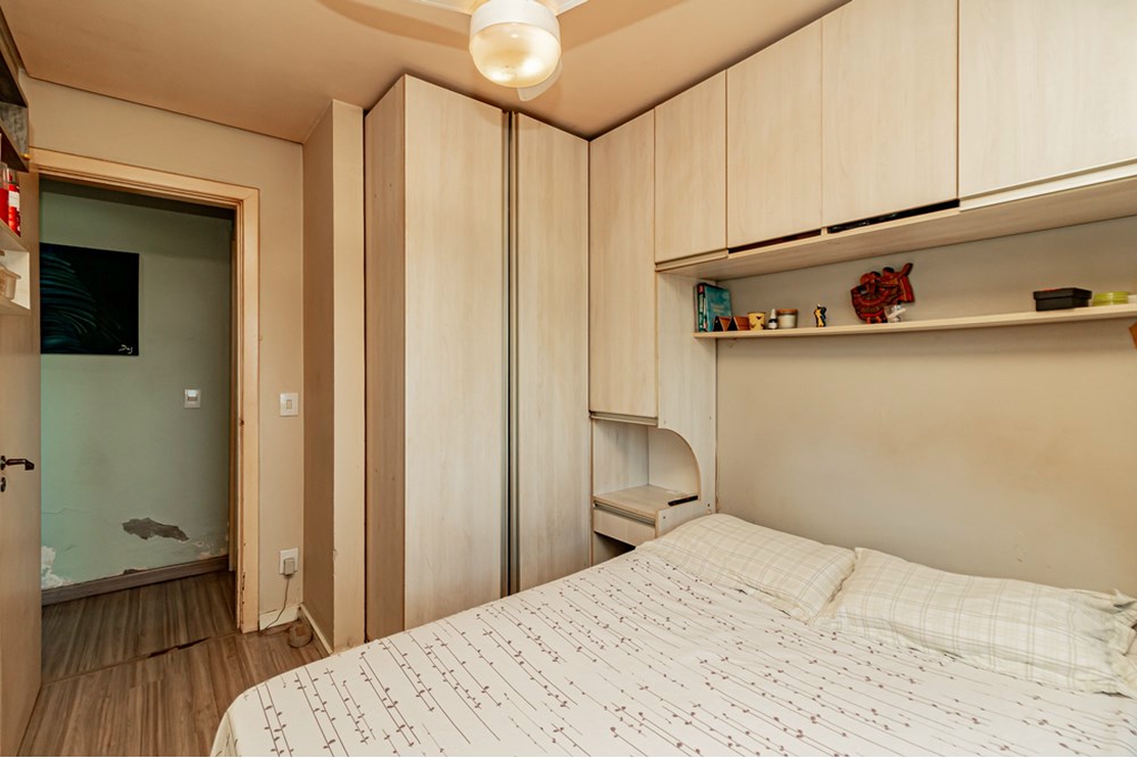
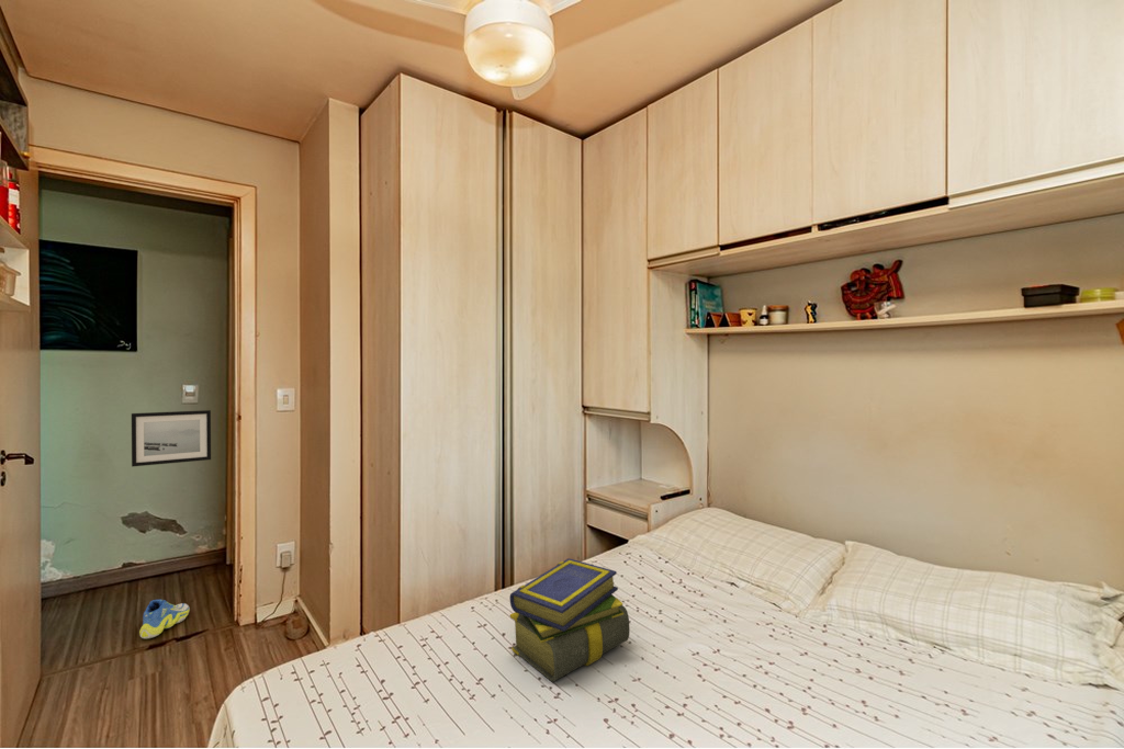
+ stack of books (569, 613)
+ wall art (172, 436)
+ sneaker (167, 610)
